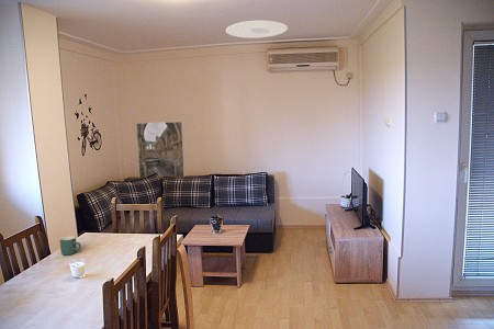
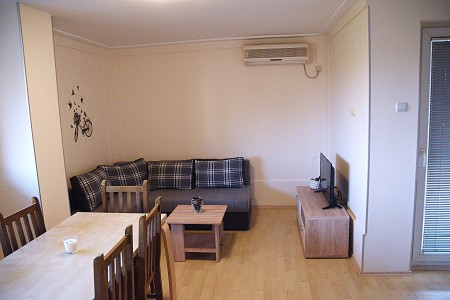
- mug (70, 245)
- ceiling light (256, 26)
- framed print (160, 155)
